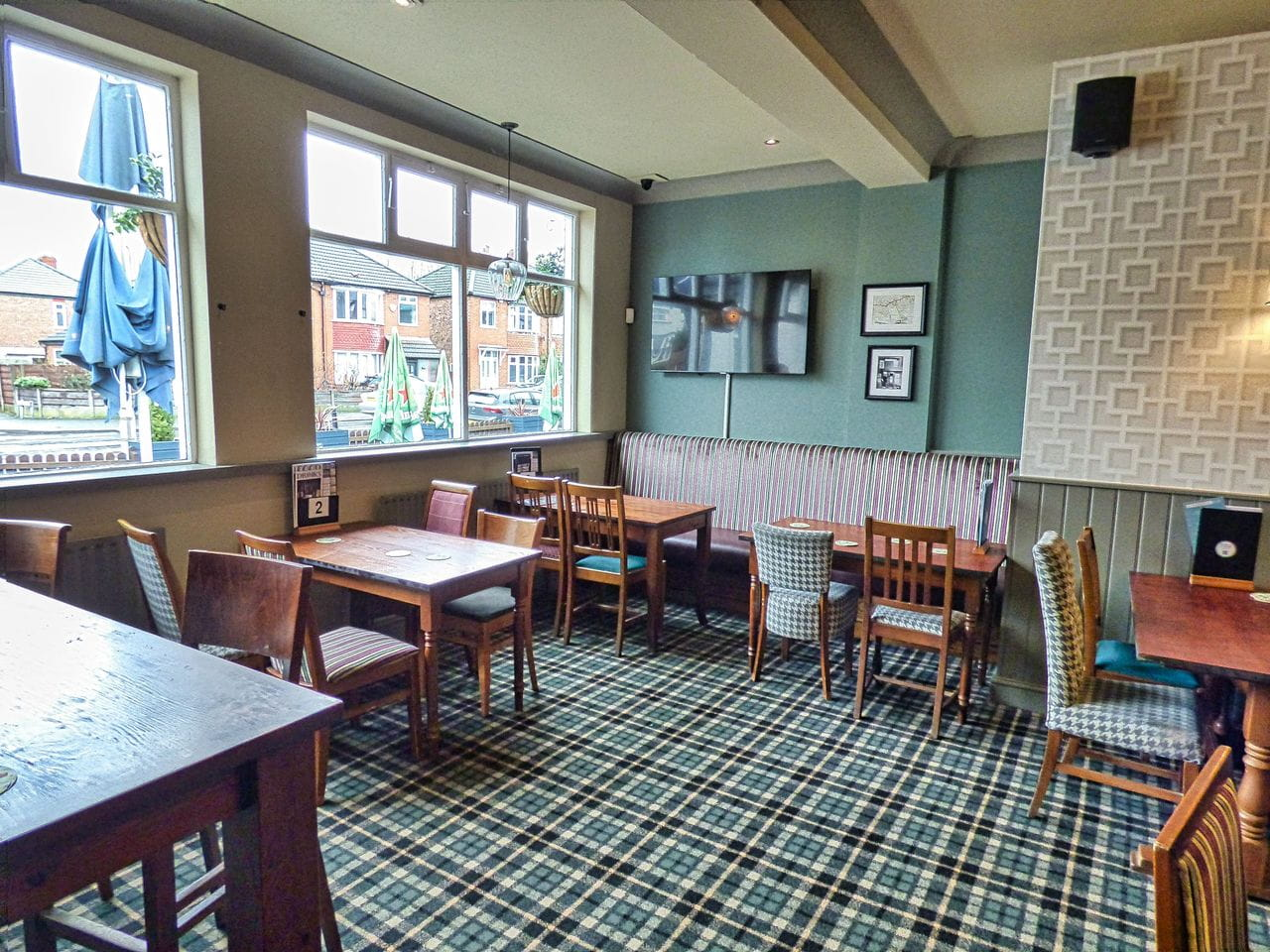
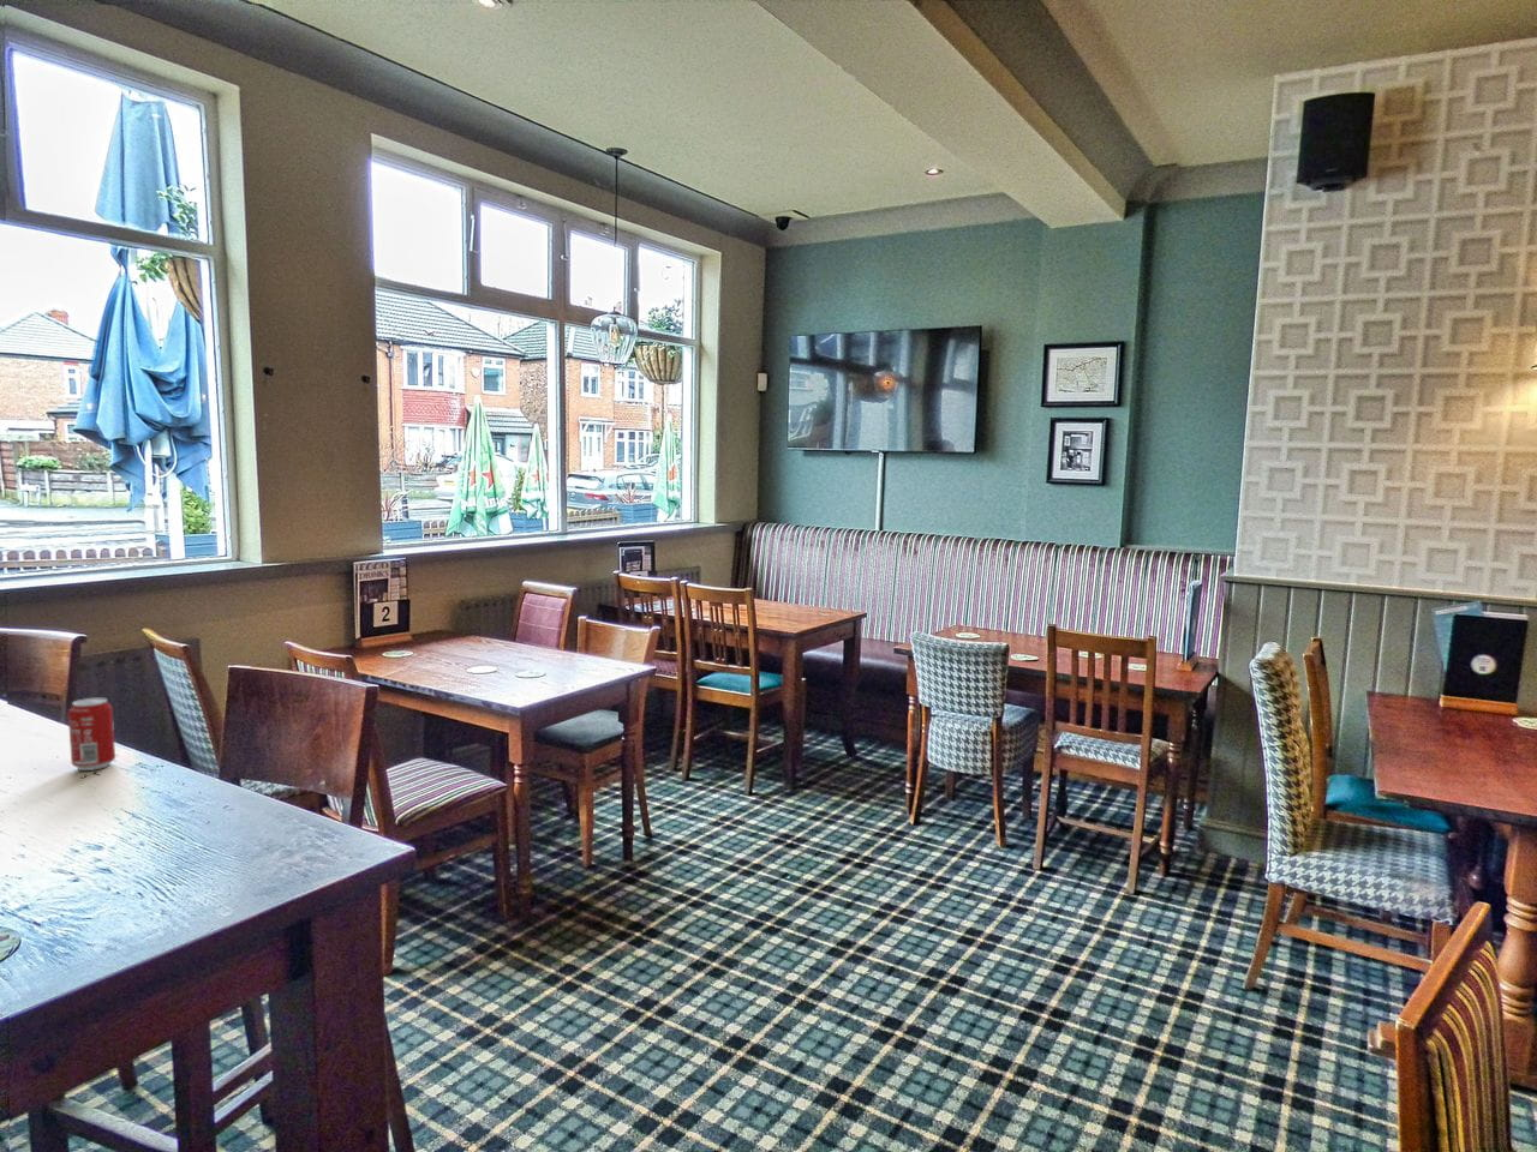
+ beverage can (91, 733)
